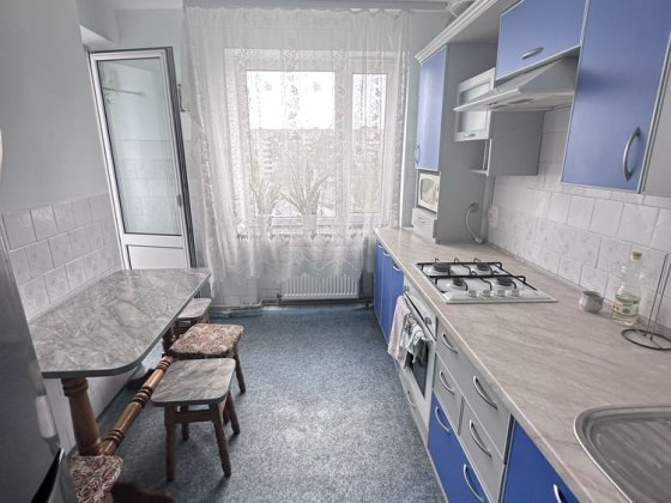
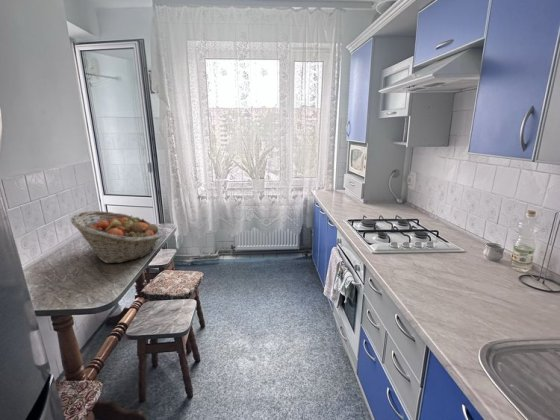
+ fruit basket (119, 232)
